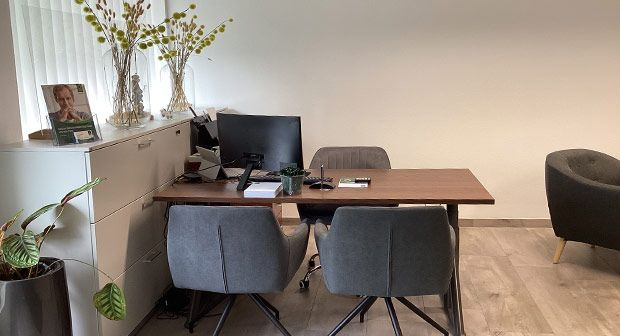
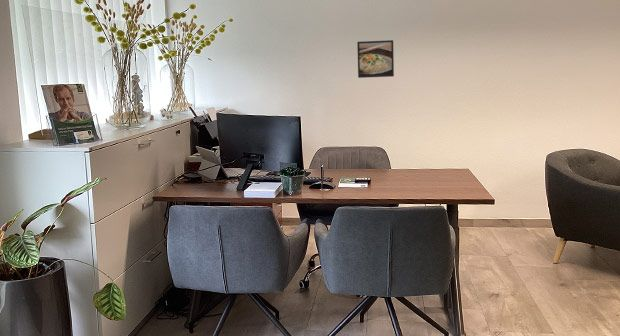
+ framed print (375, 59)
